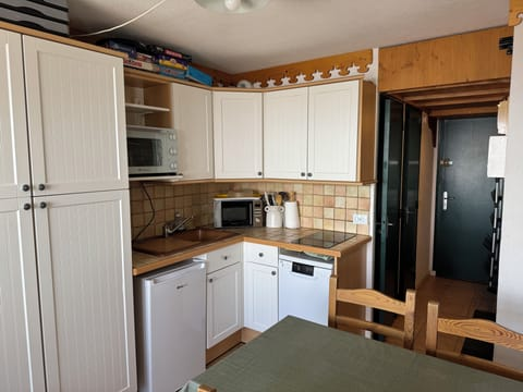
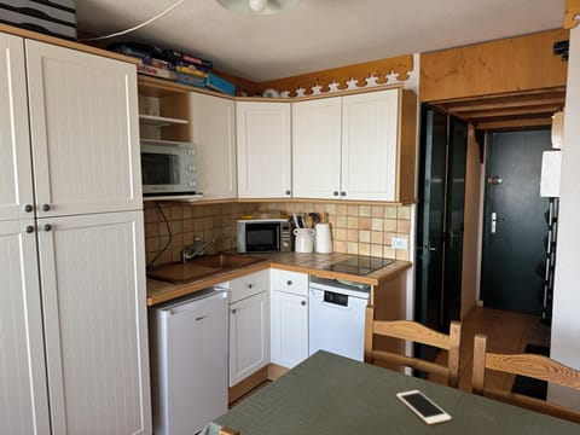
+ cell phone (422, 405)
